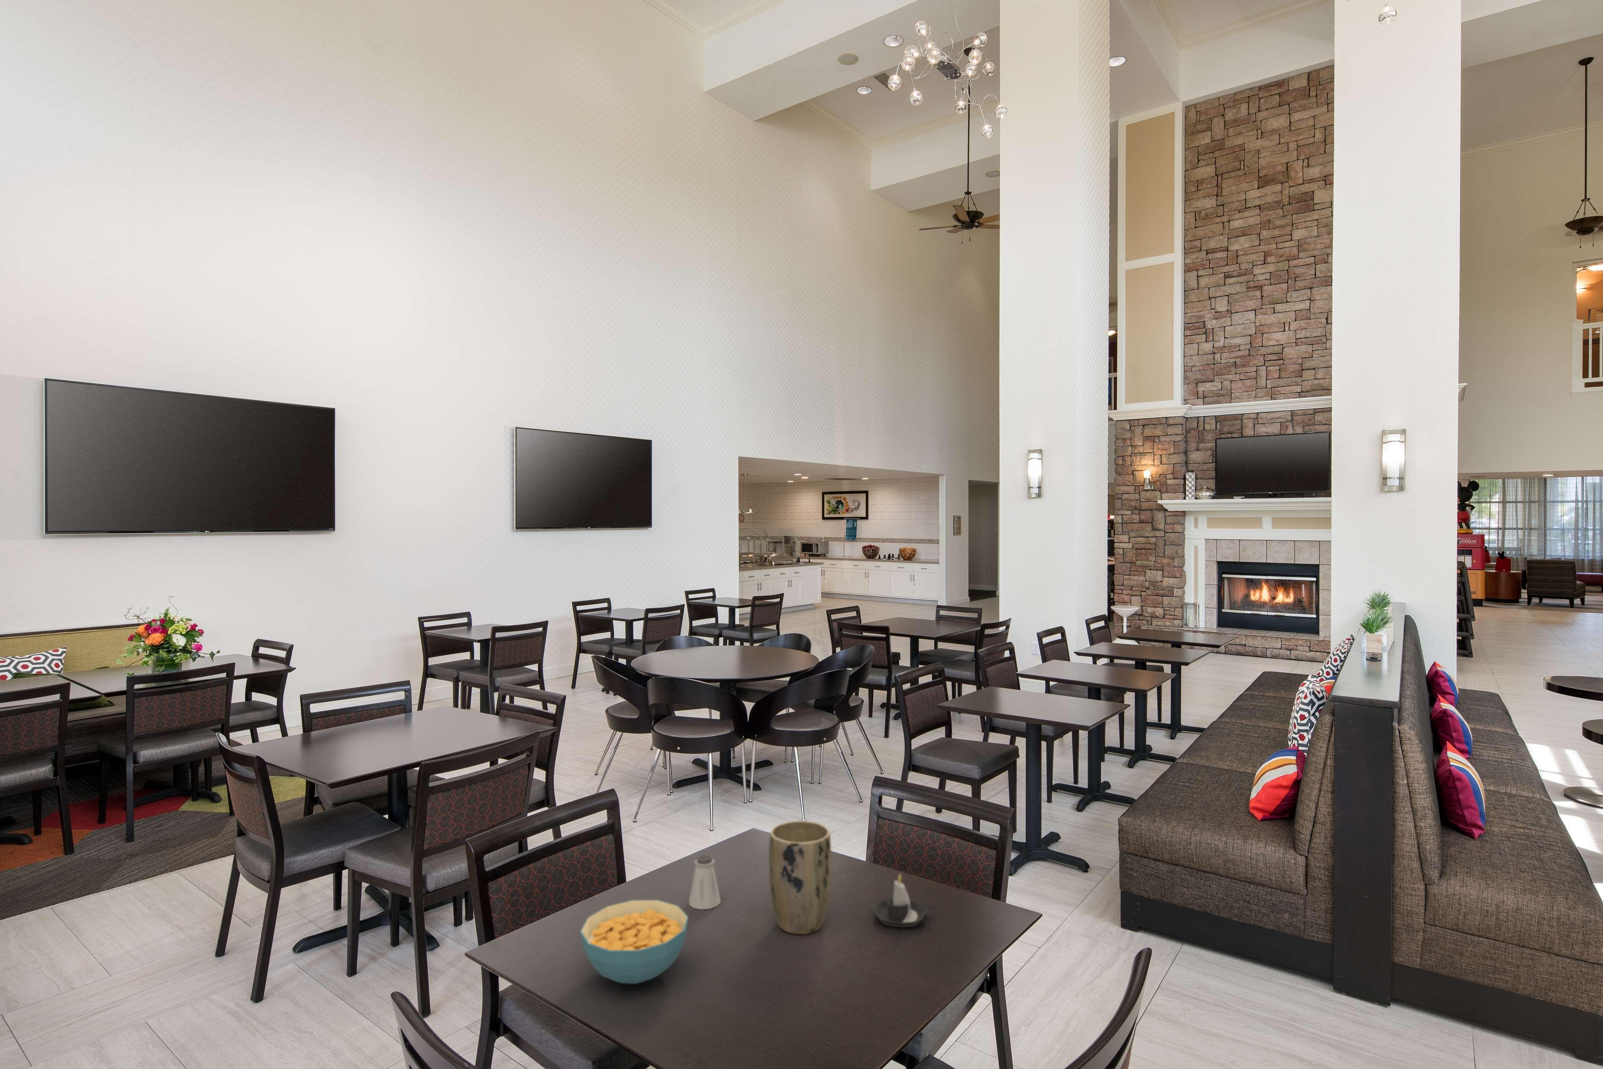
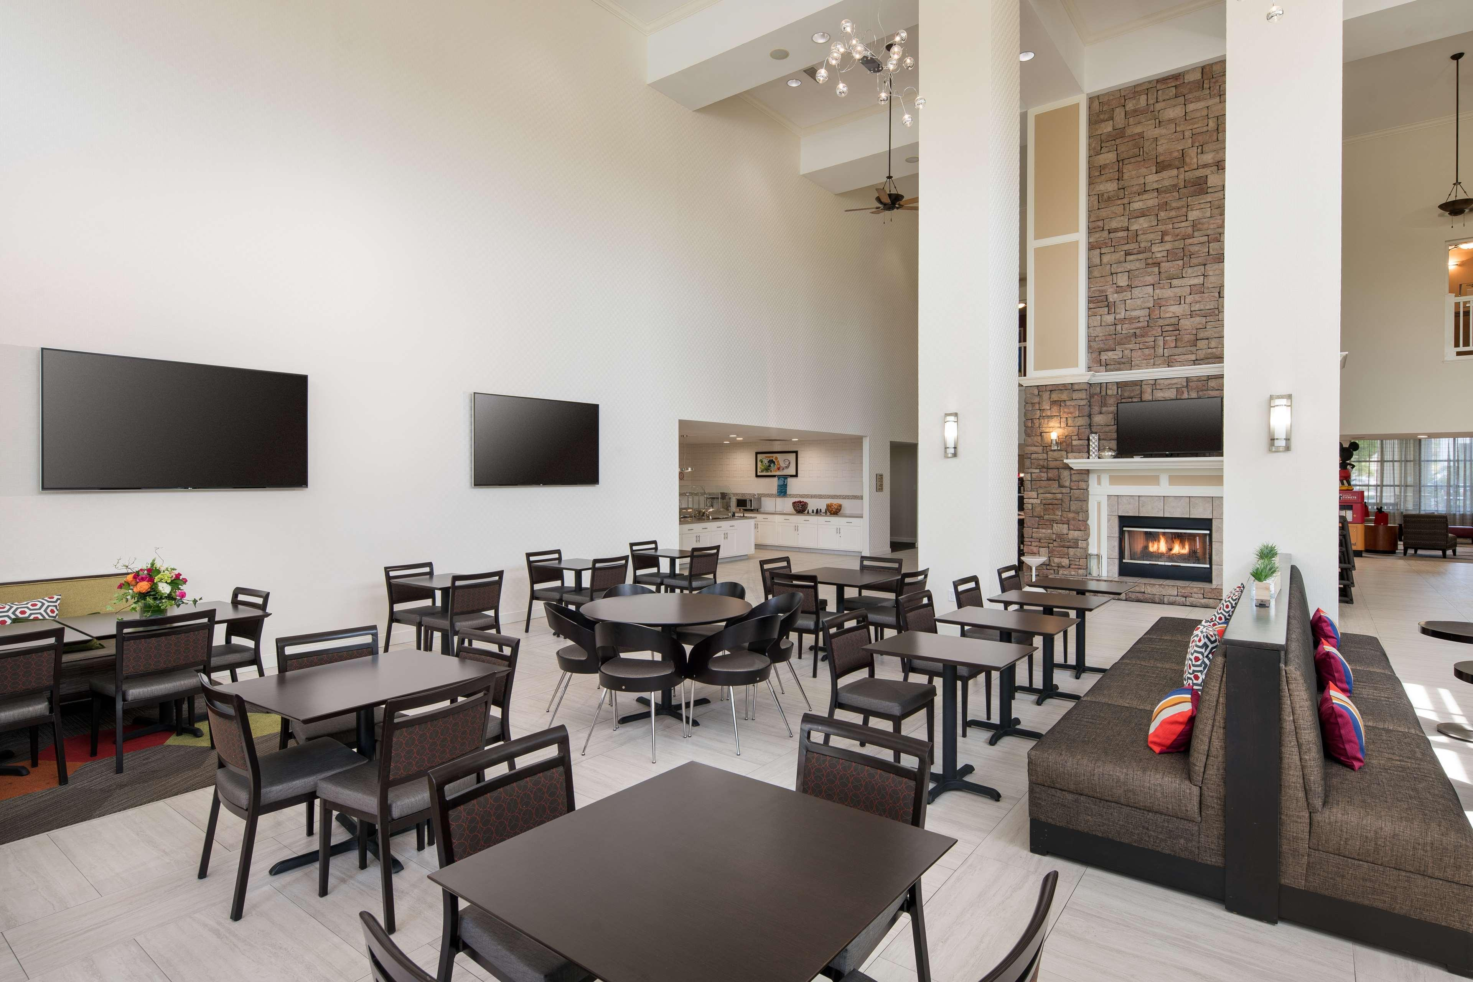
- candle (903, 895)
- cereal bowl (636, 950)
- plant pot (800, 877)
- saltshaker (705, 879)
